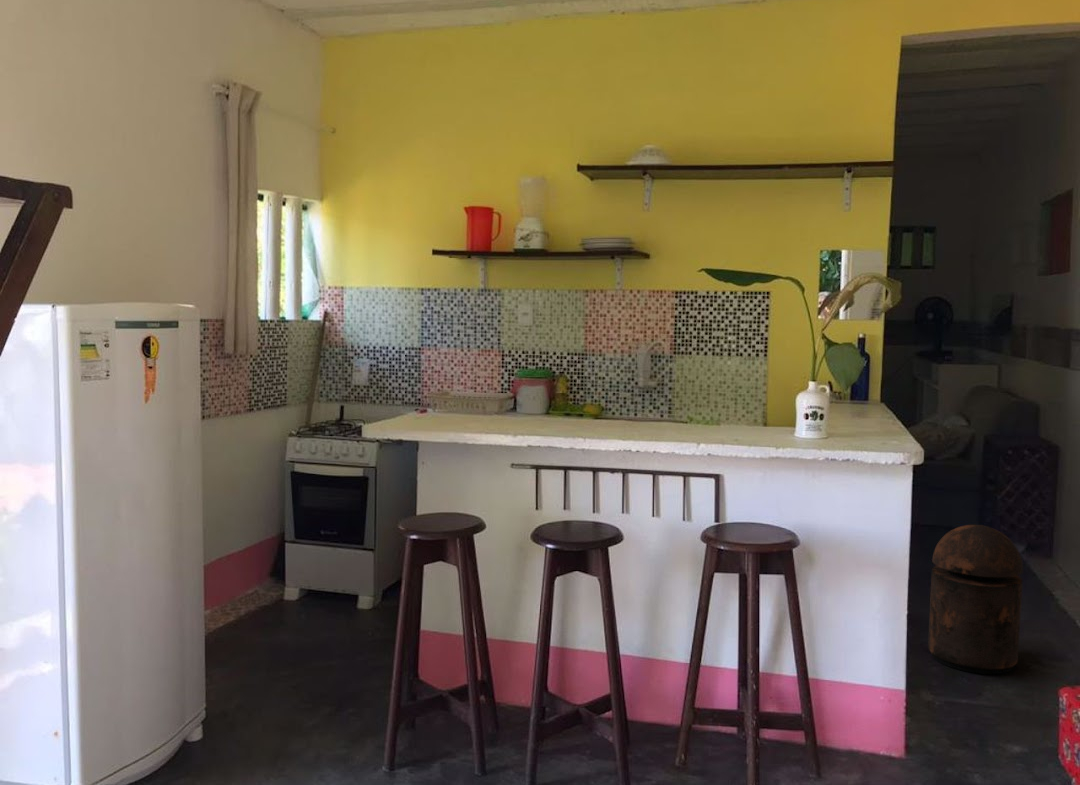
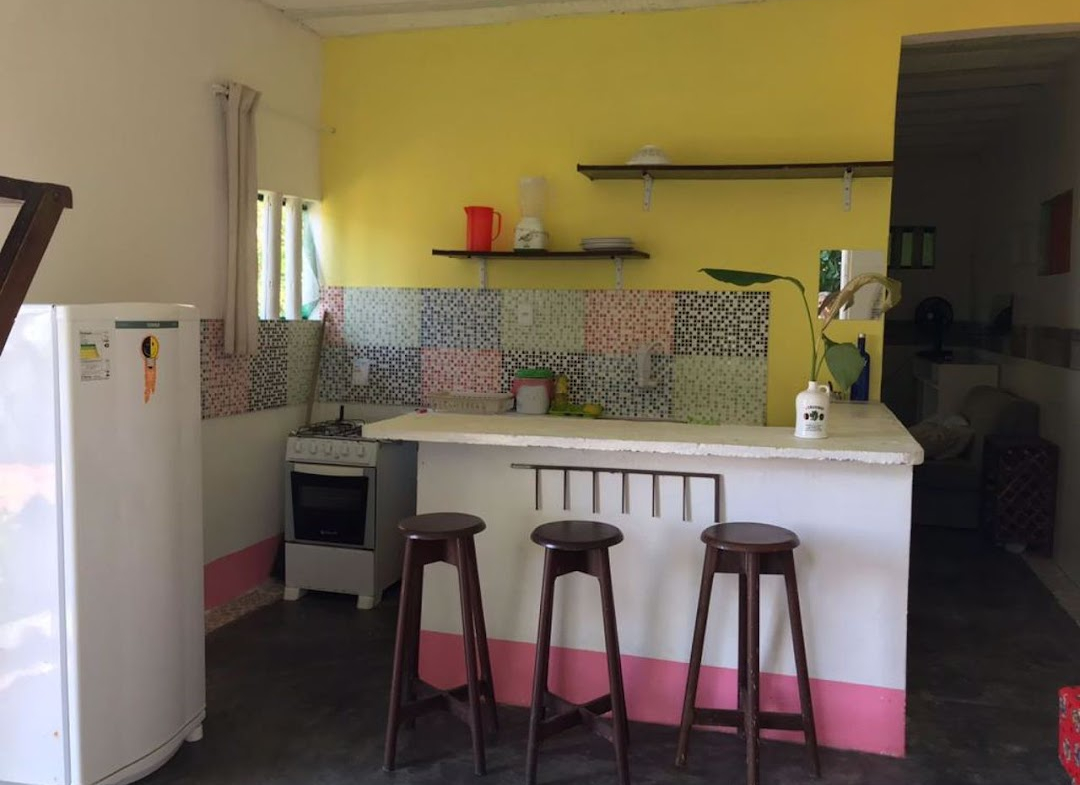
- trash can (975, 593)
